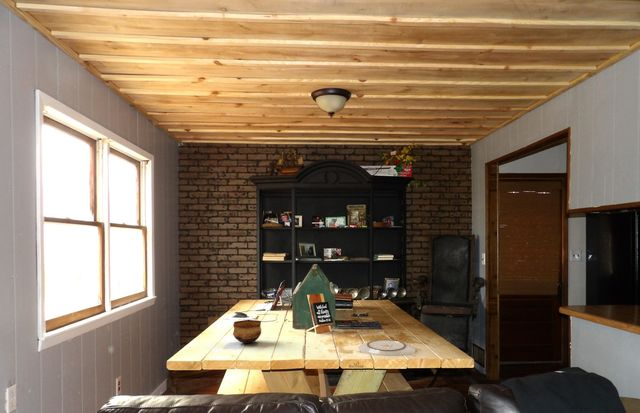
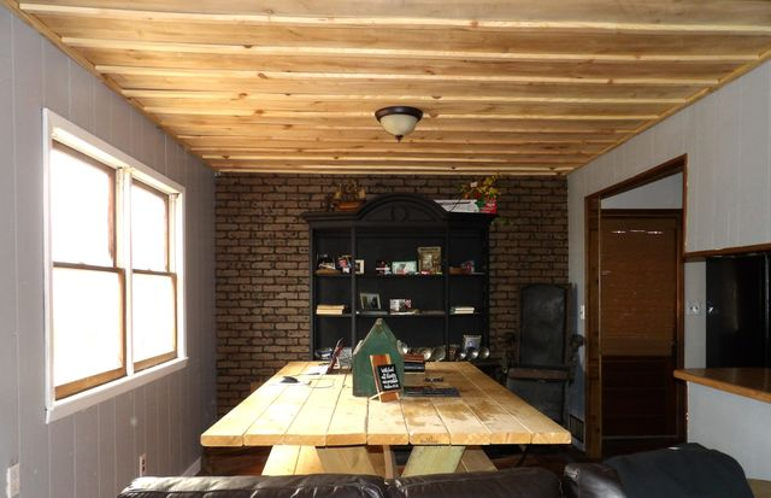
- plate (386, 347)
- bowl (247, 332)
